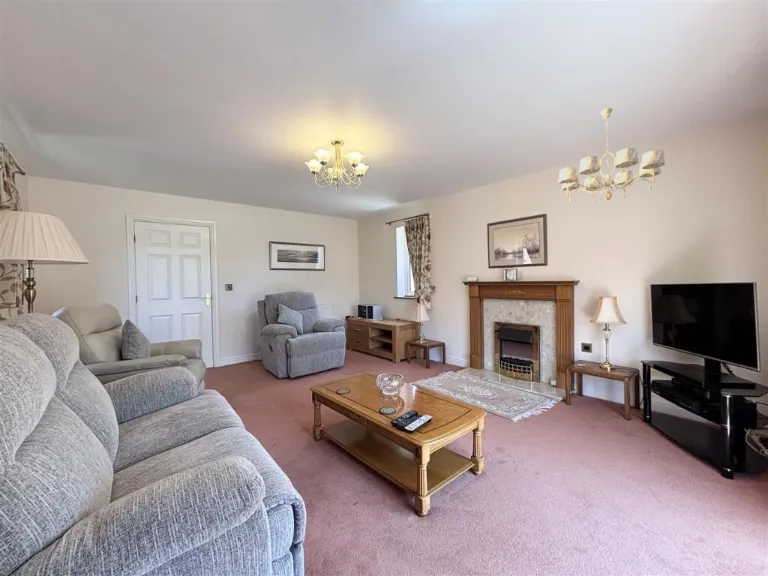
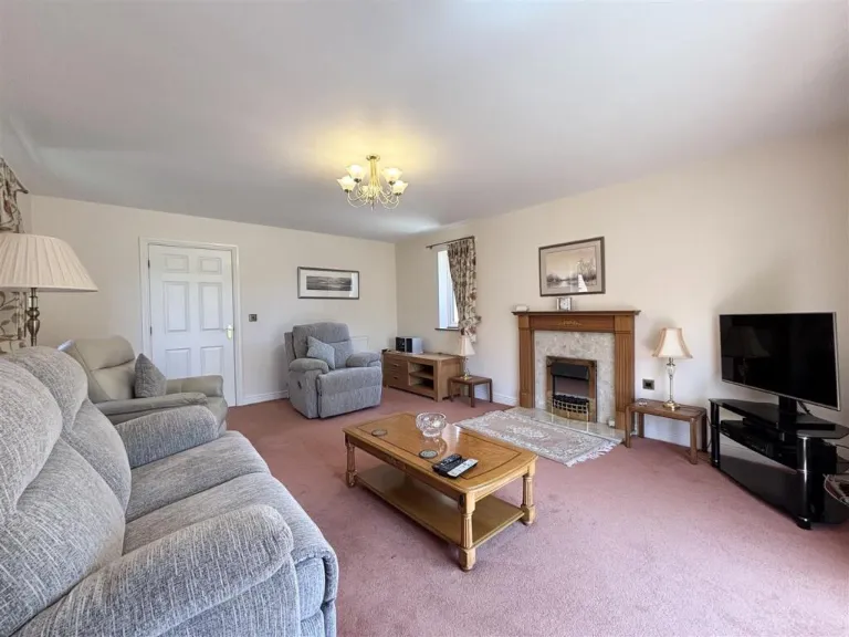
- chandelier (606, 155)
